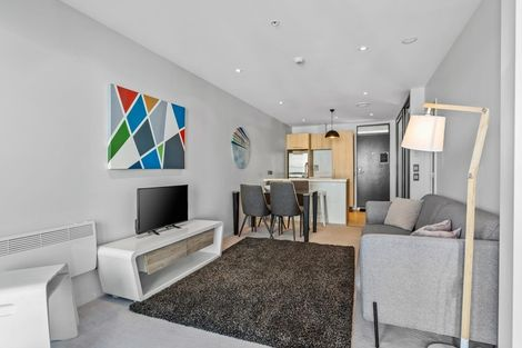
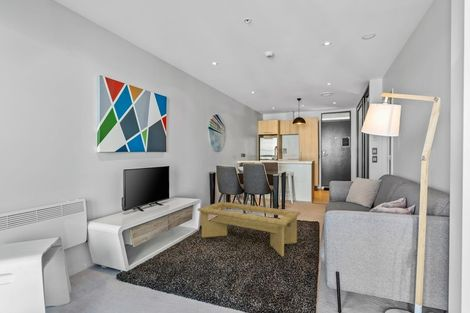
+ coffee table (247, 225)
